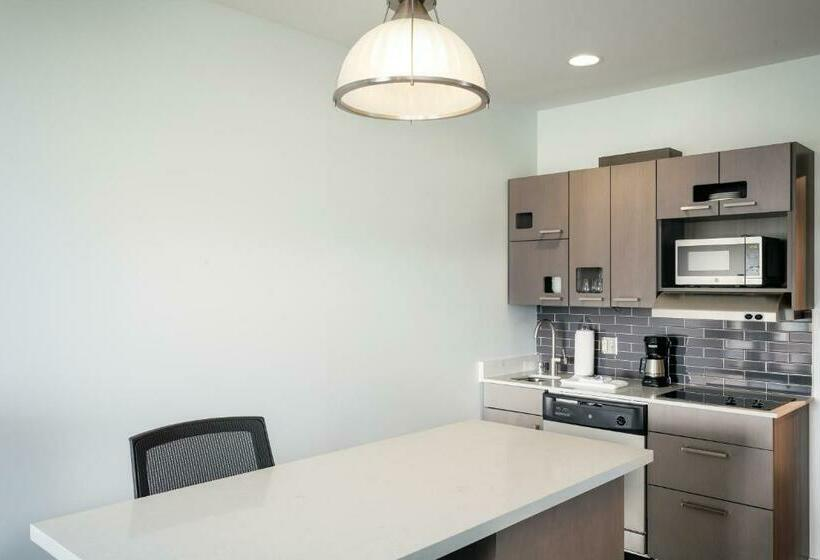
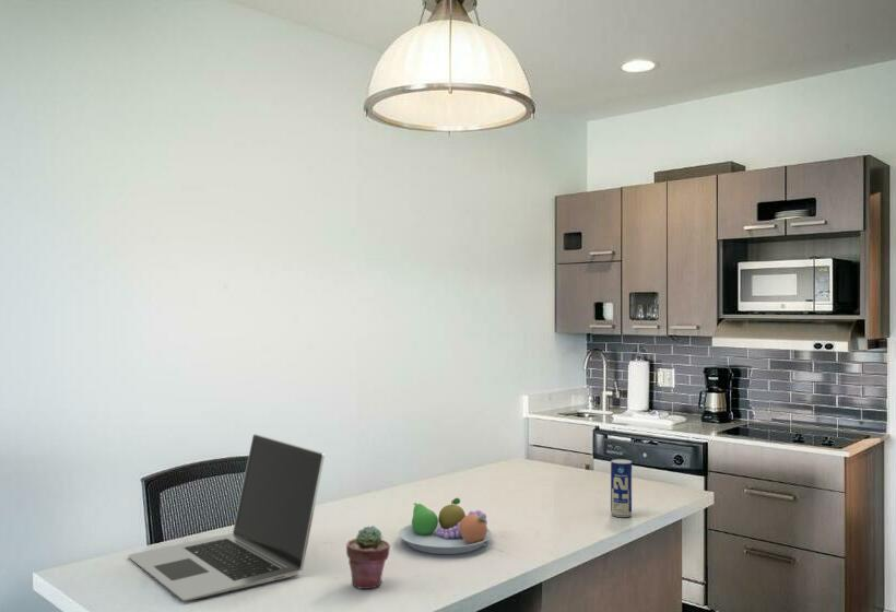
+ beverage can (621, 487)
+ fruit bowl (444, 522)
+ potted succulent (367, 555)
+ laptop (237, 509)
